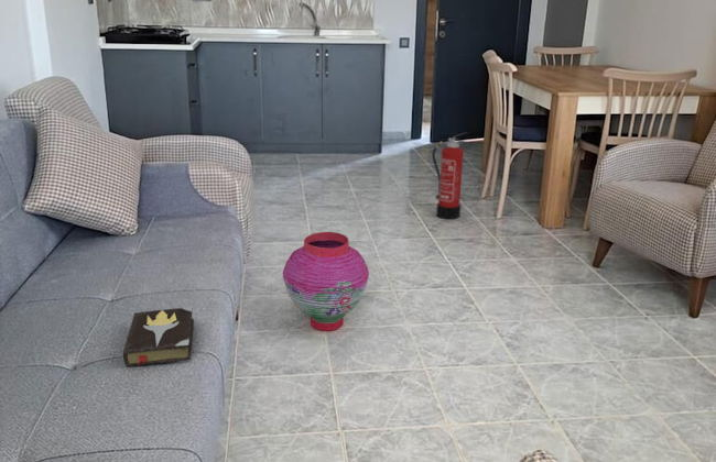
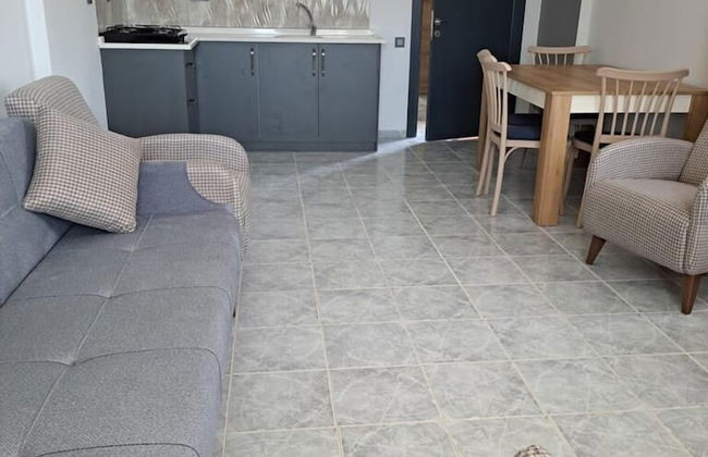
- hardback book (161, 333)
- fire extinguisher (447, 173)
- lantern (325, 282)
